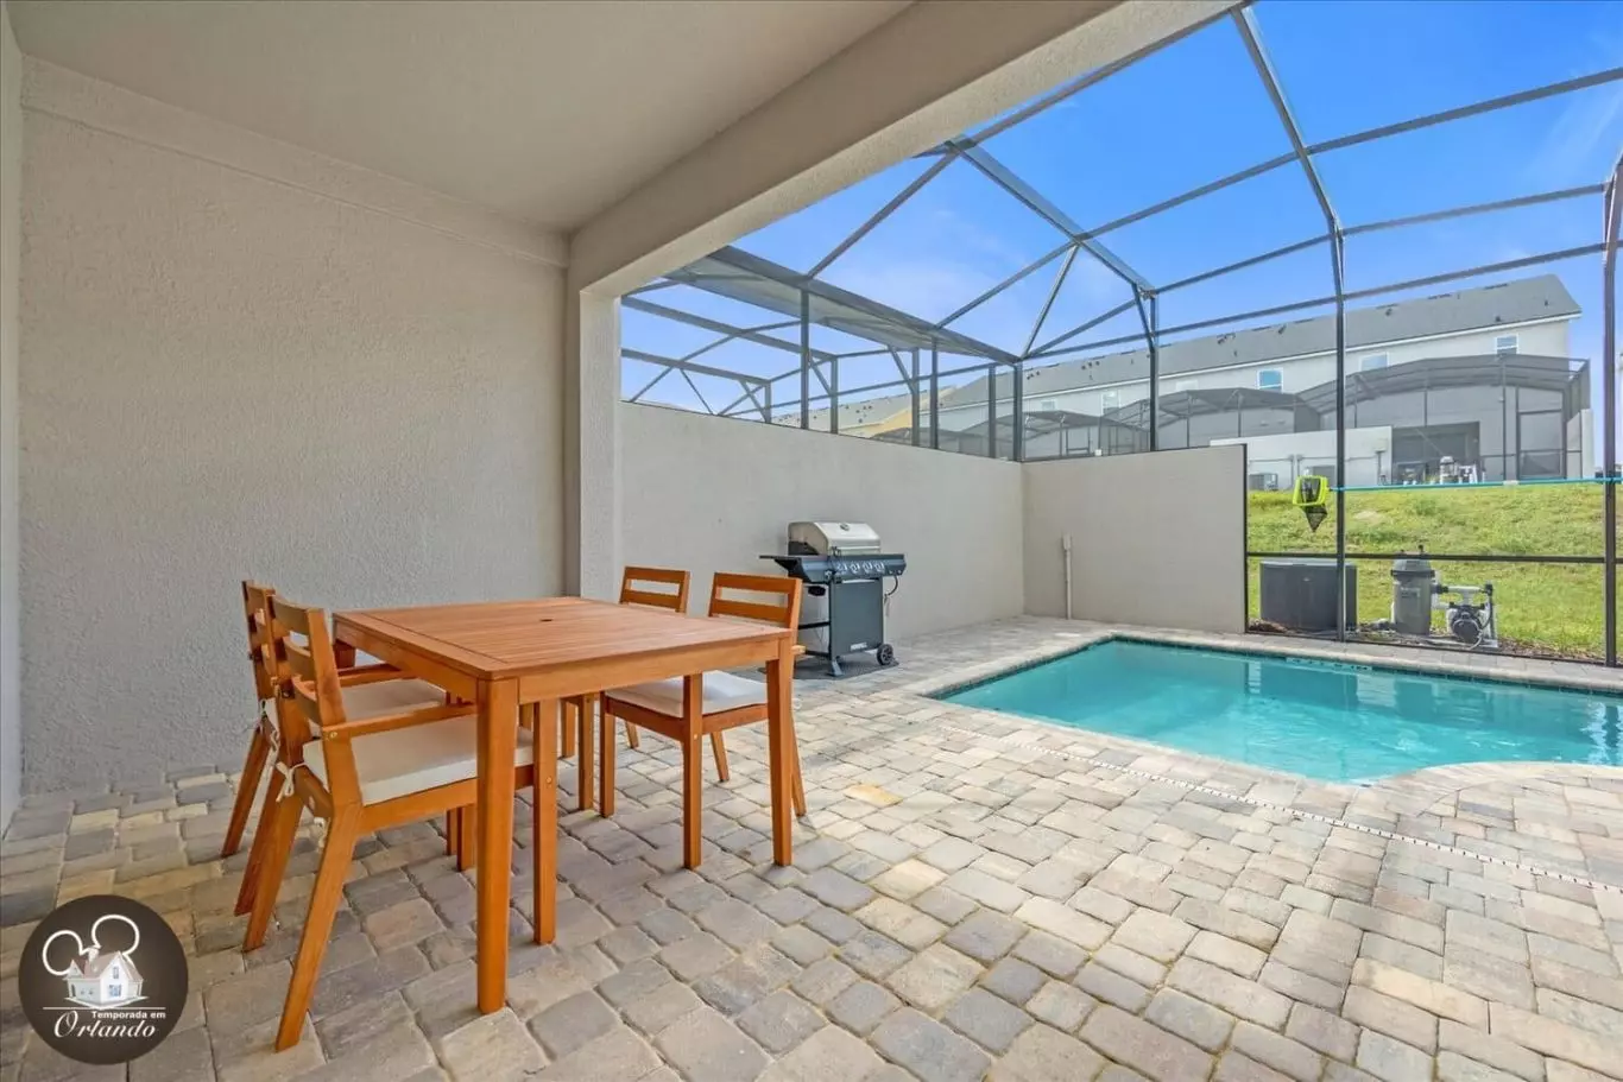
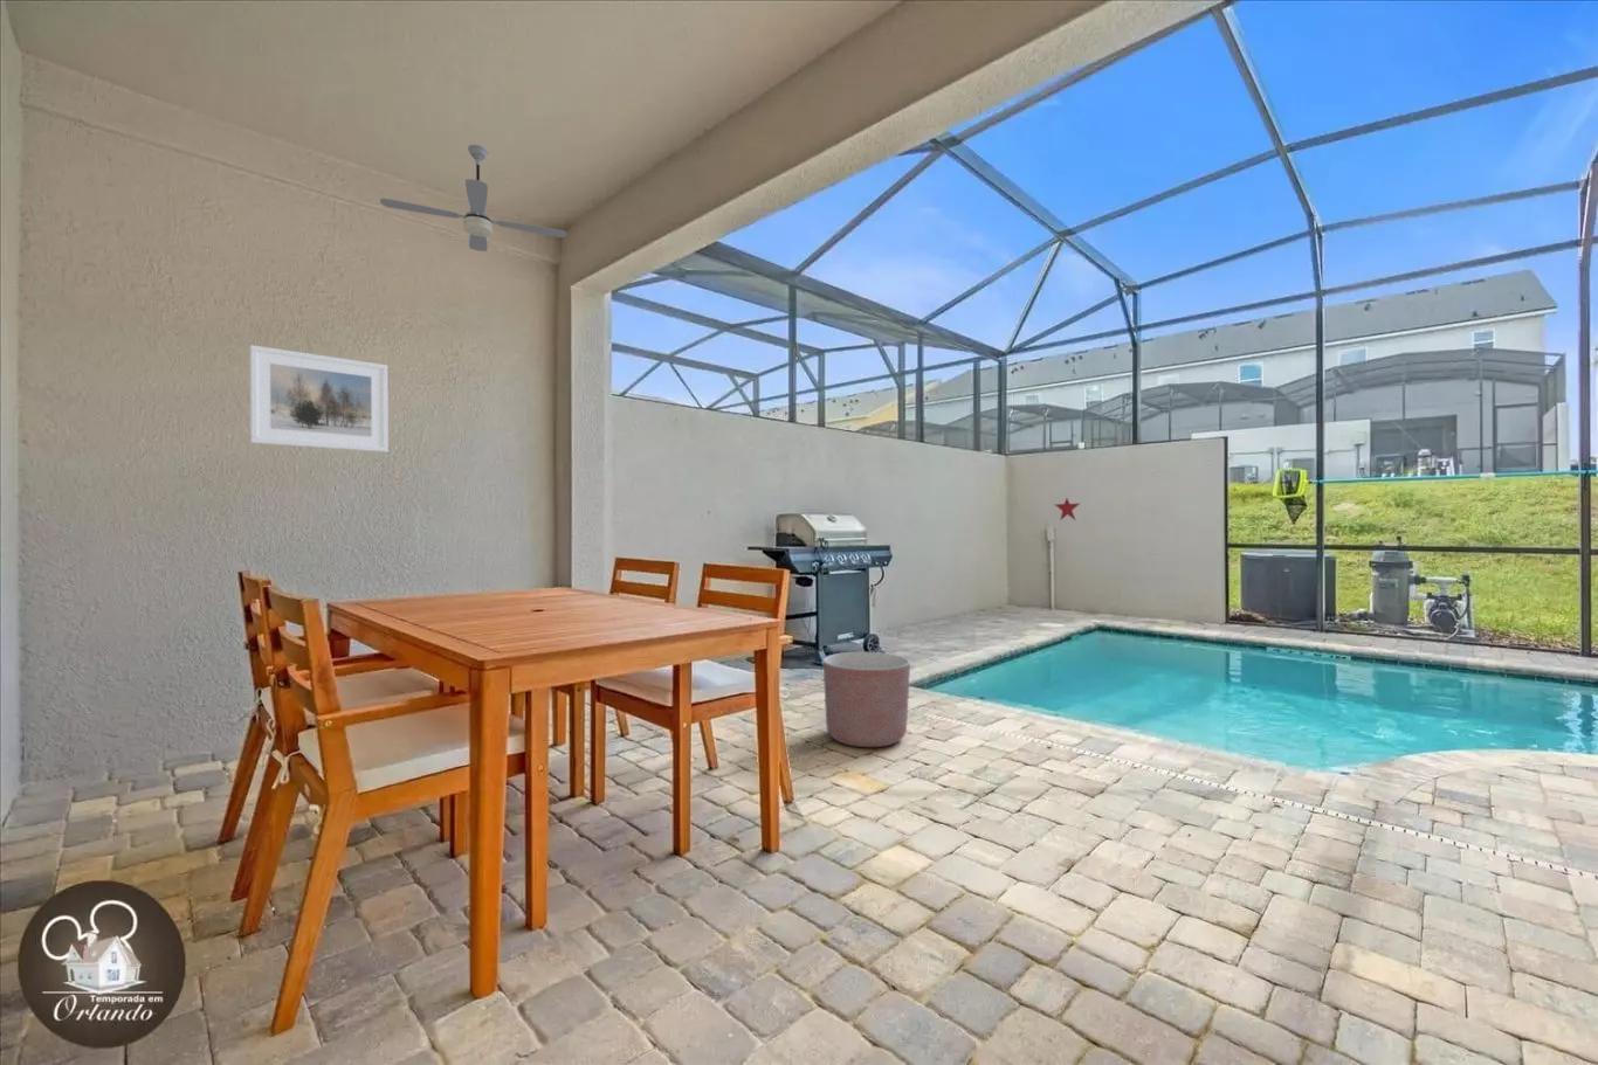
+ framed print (323, 401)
+ planter (866, 698)
+ ceiling fan (477, 190)
+ decorative star (1067, 509)
